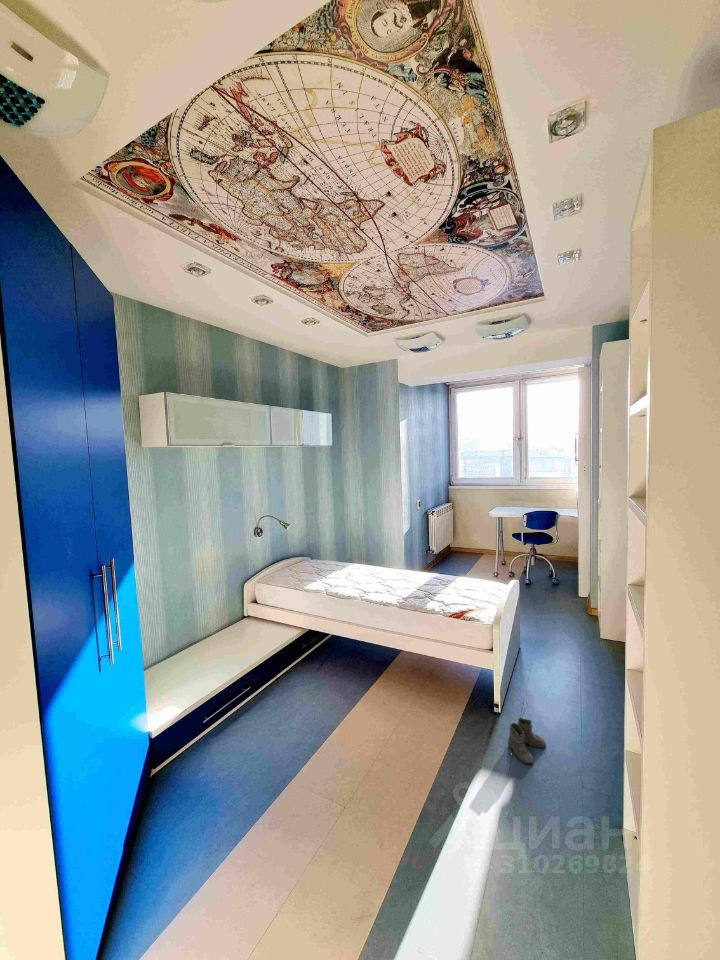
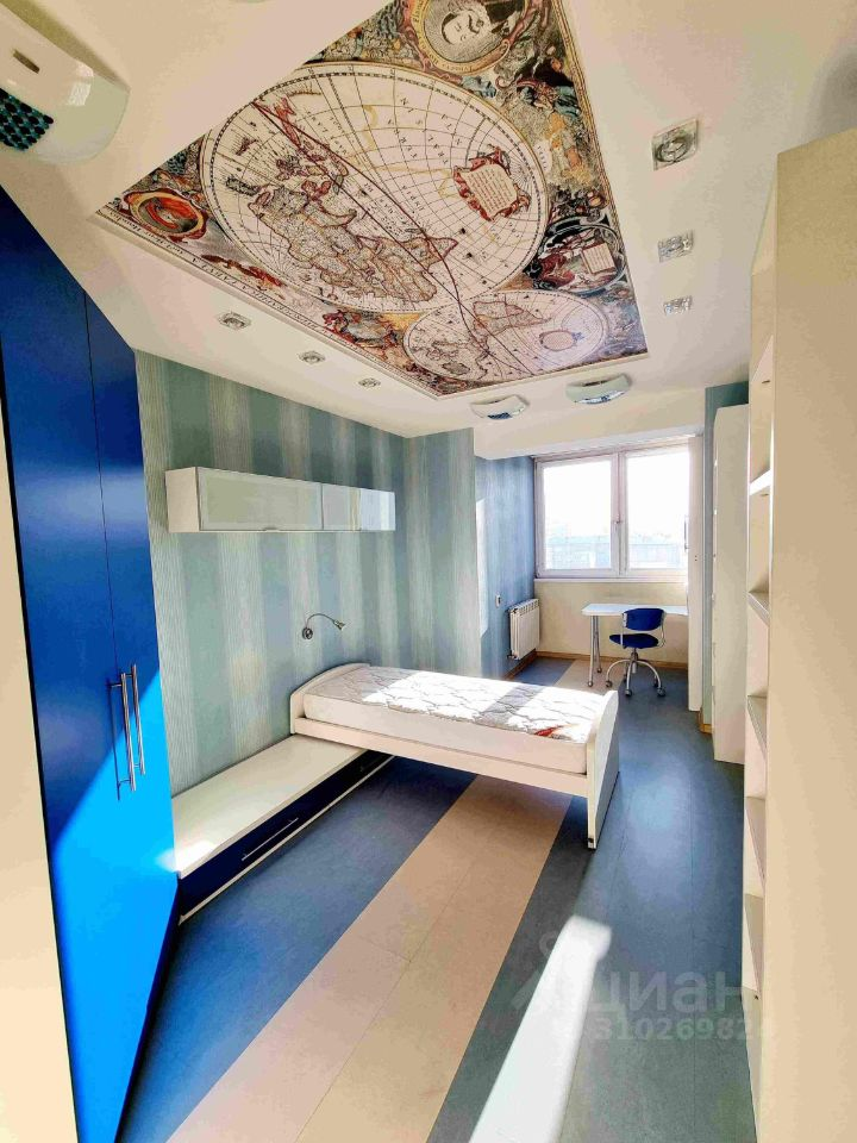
- boots (525, 738)
